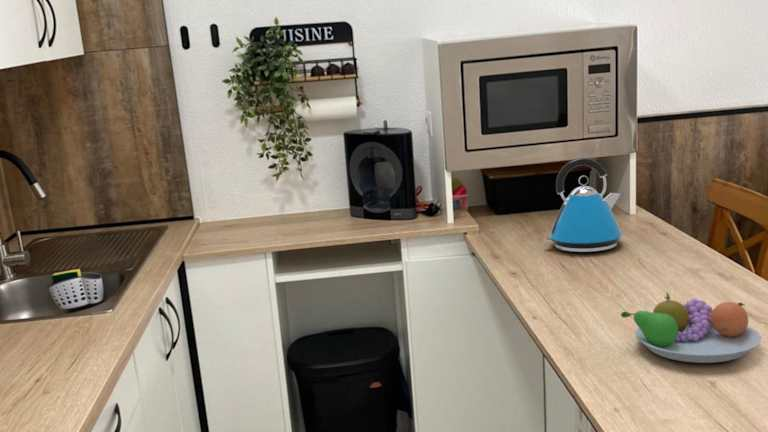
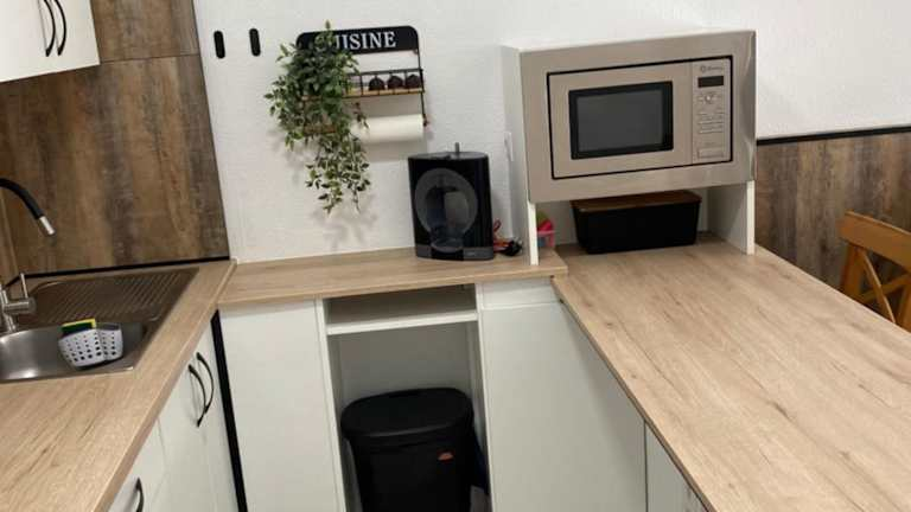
- kettle (581, 202)
- fruit bowl (691, 323)
